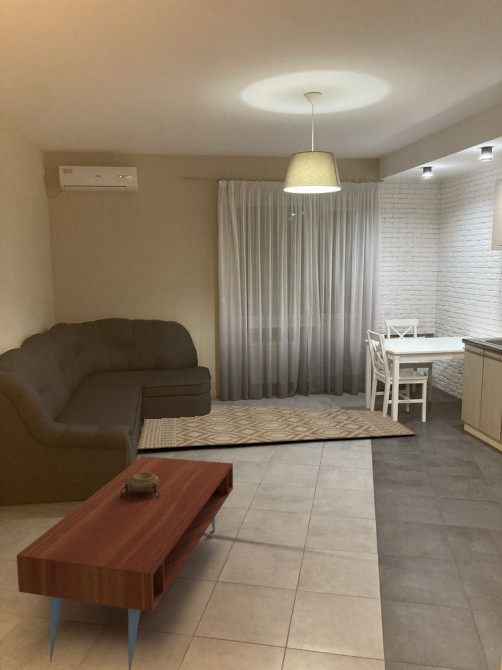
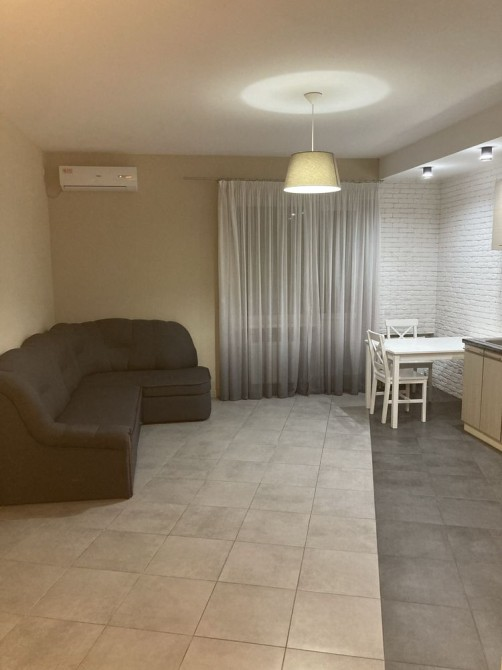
- rug (266, 417)
- coffee table (147, 544)
- decorative bowl (146, 483)
